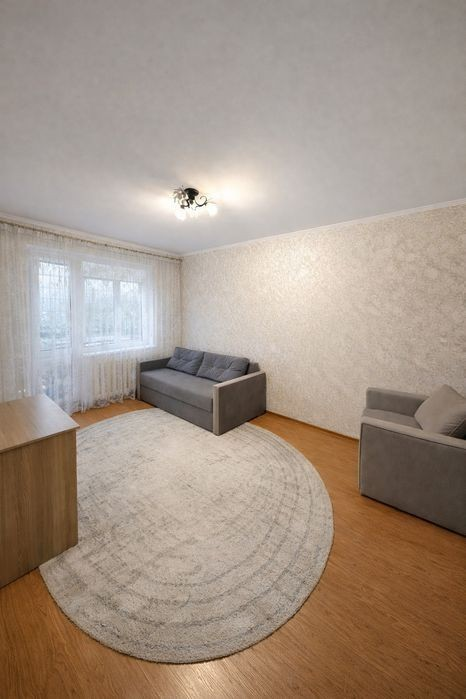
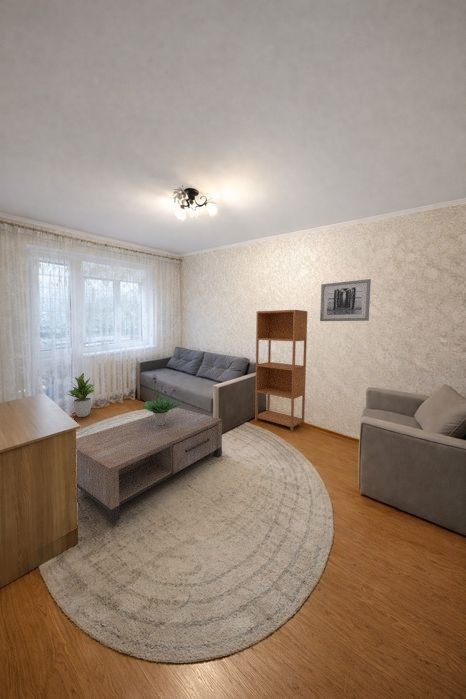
+ potted plant (81, 394)
+ wall art (343, 301)
+ coffee table (153, 449)
+ bookcase (280, 367)
+ potted plant (160, 397)
